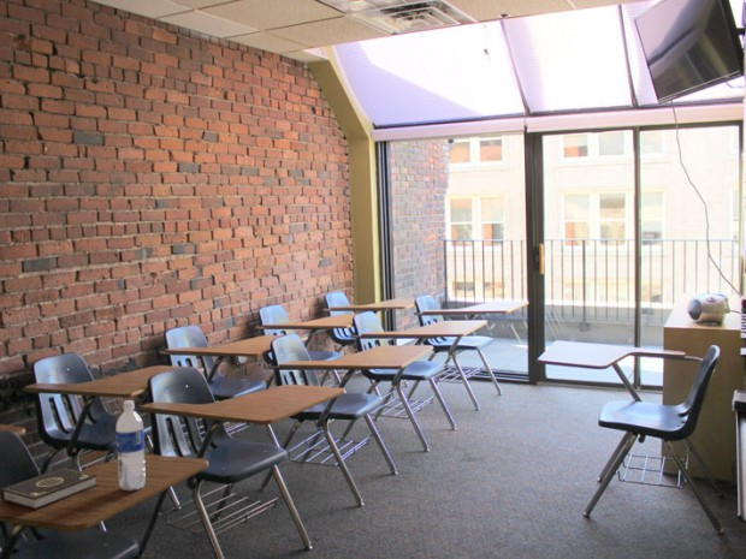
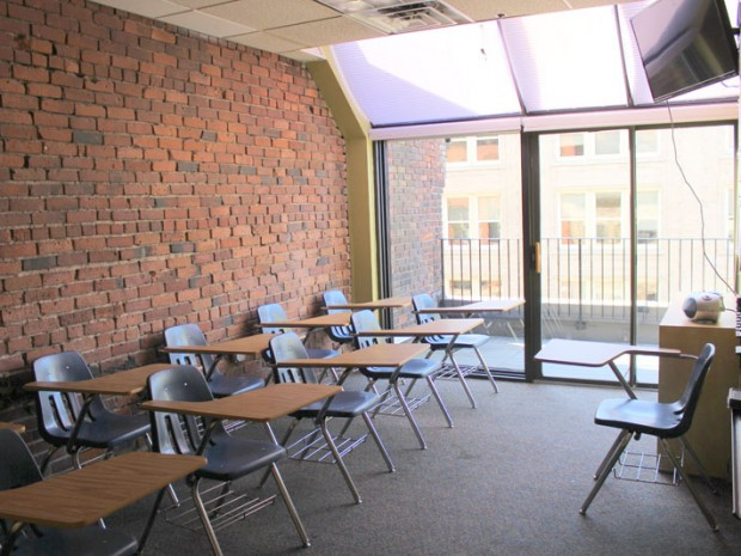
- water bottle (130, 444)
- book (49, 487)
